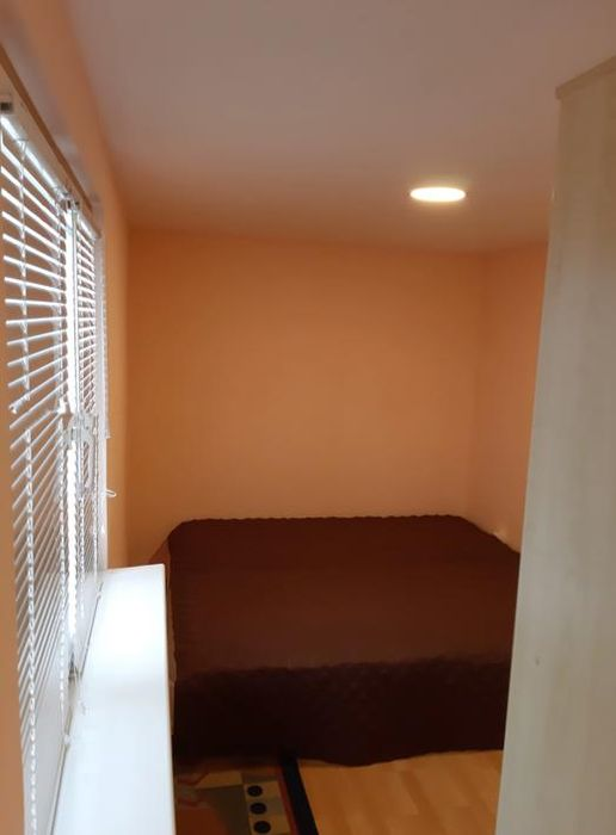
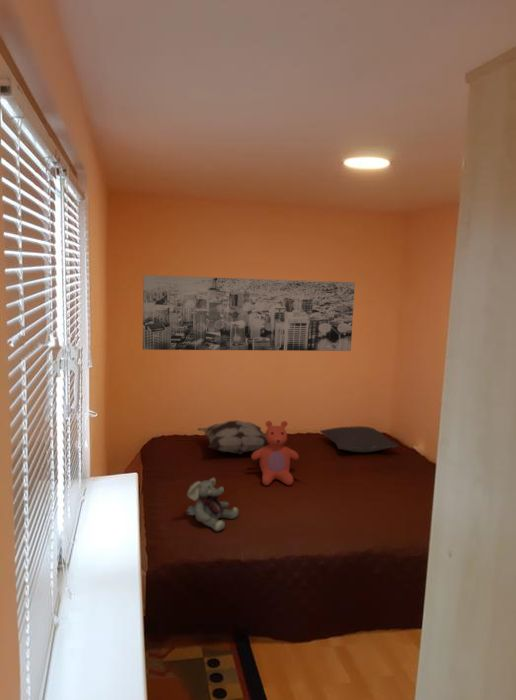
+ wall art (251, 314)
+ plush elephant (210, 499)
+ teddy bear (276, 451)
+ pillow (358, 438)
+ decorative pillow (234, 436)
